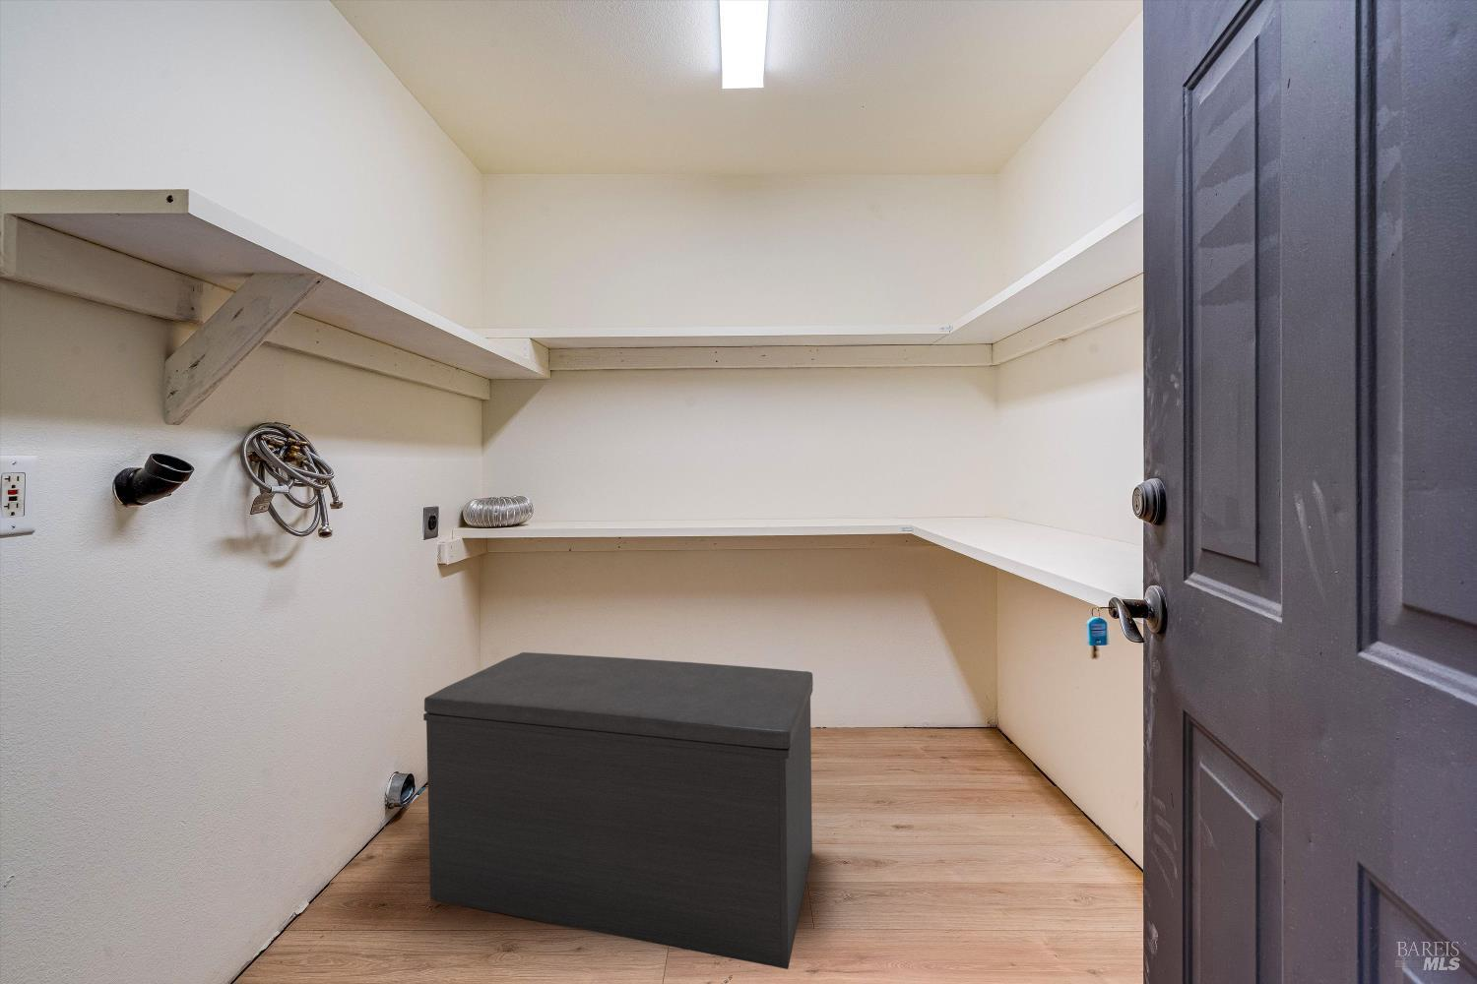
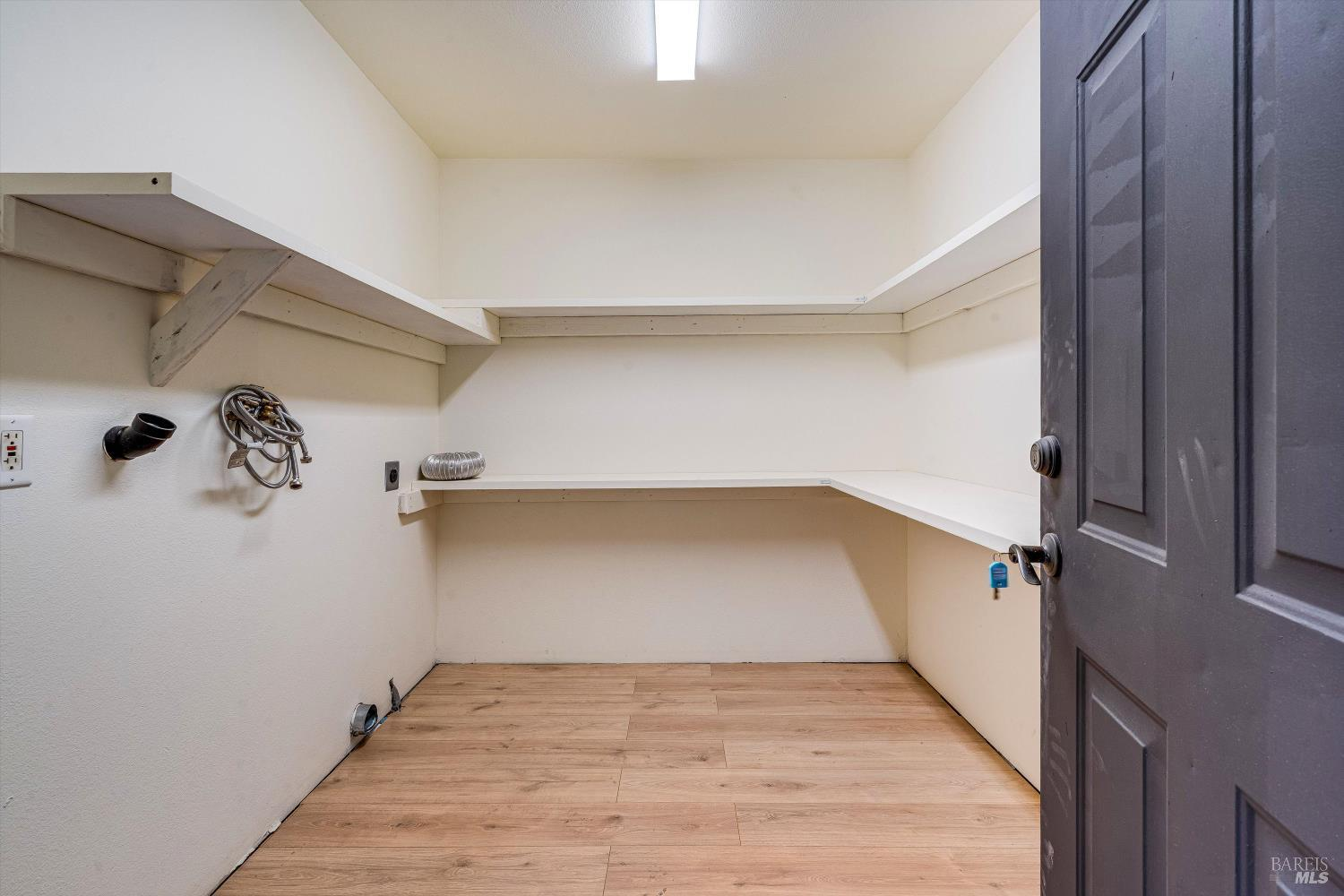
- bench (630, 778)
